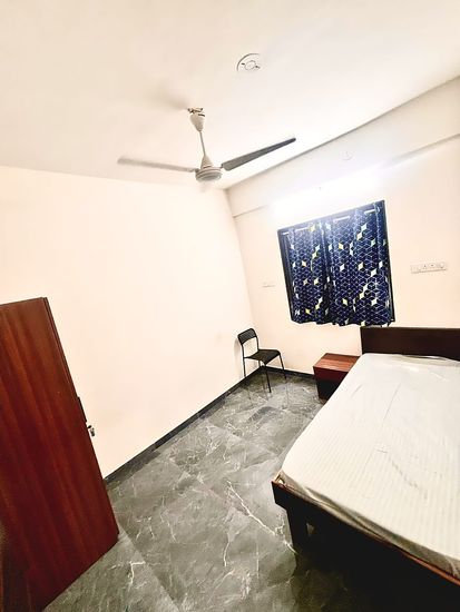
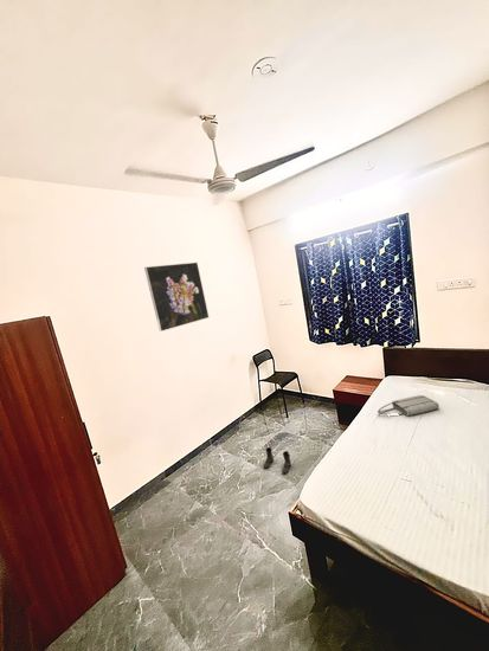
+ boots (272, 459)
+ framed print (179, 295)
+ tote bag (405, 406)
